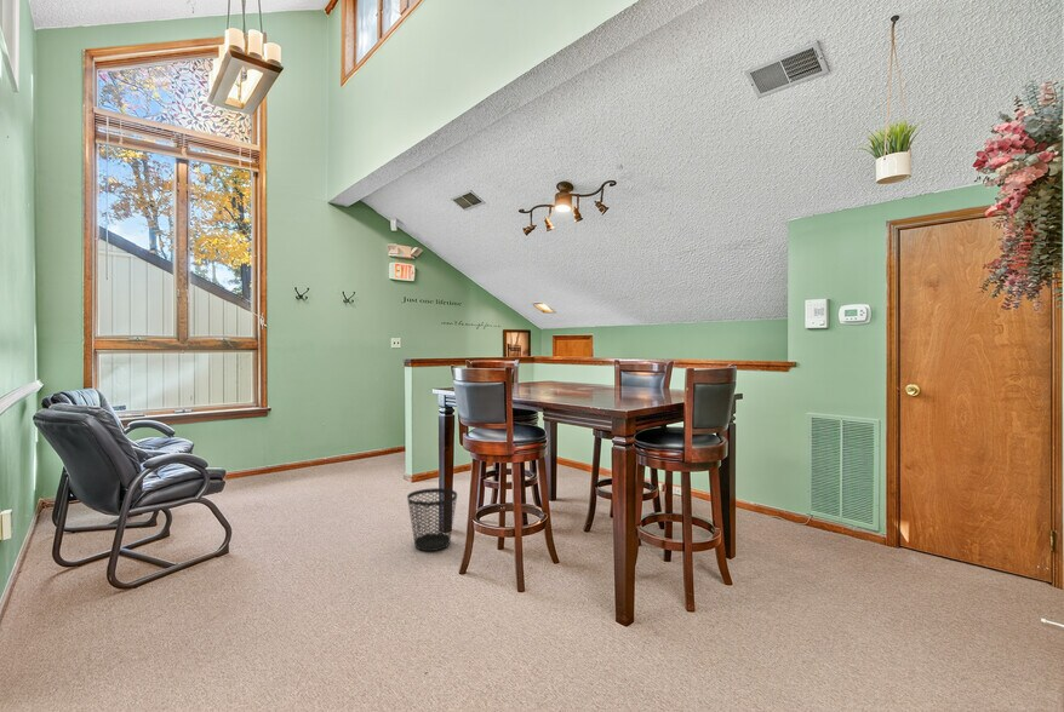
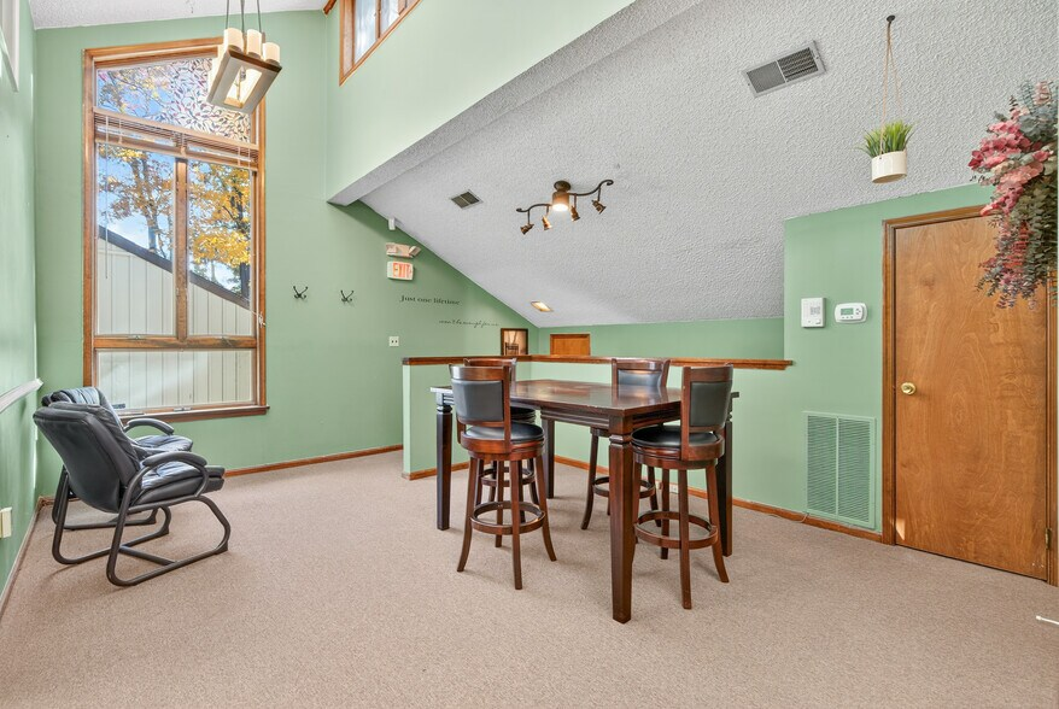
- wastebasket (431, 519)
